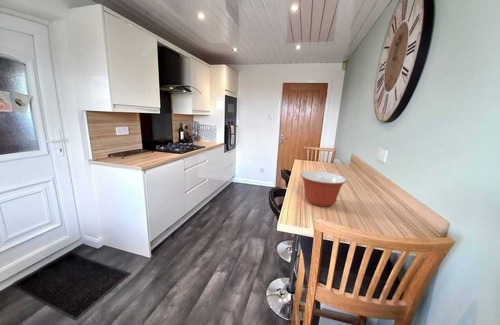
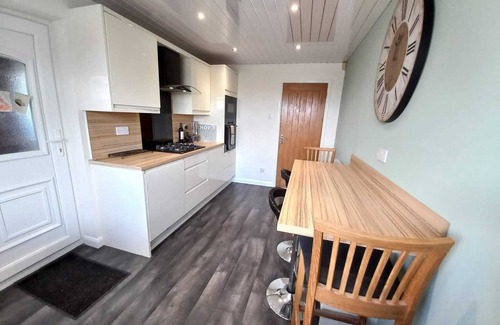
- mixing bowl (321, 189)
